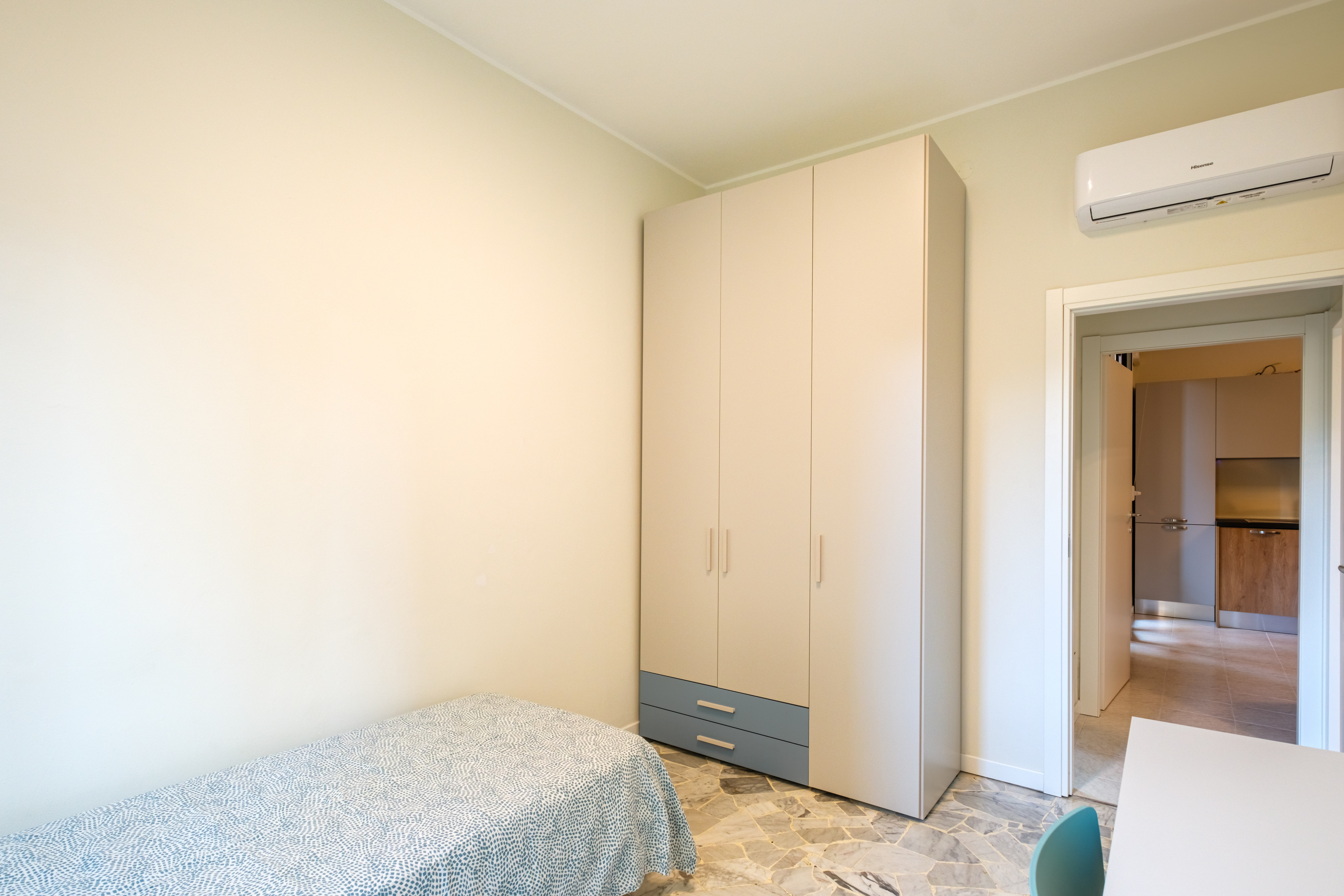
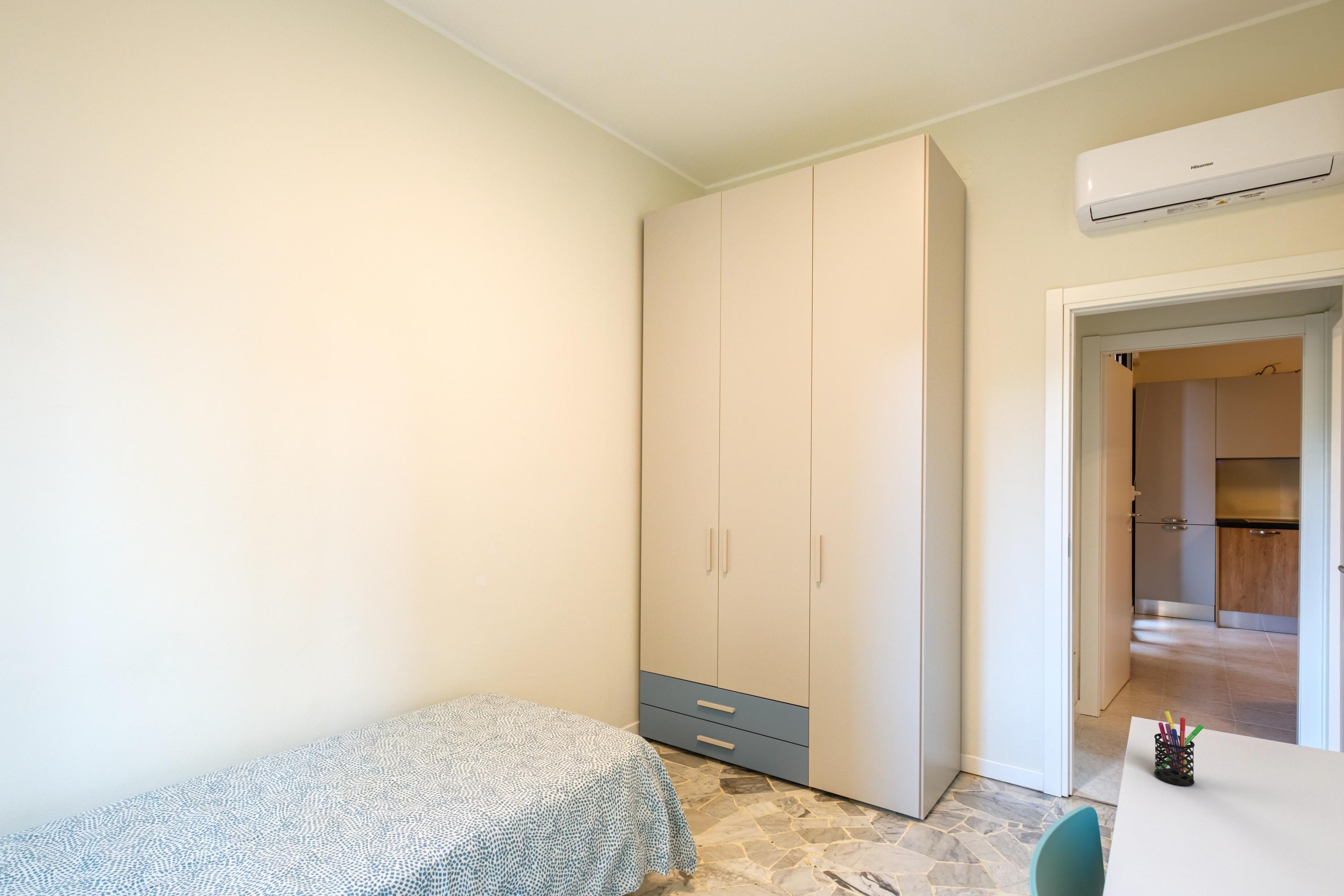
+ pen holder (1179, 746)
